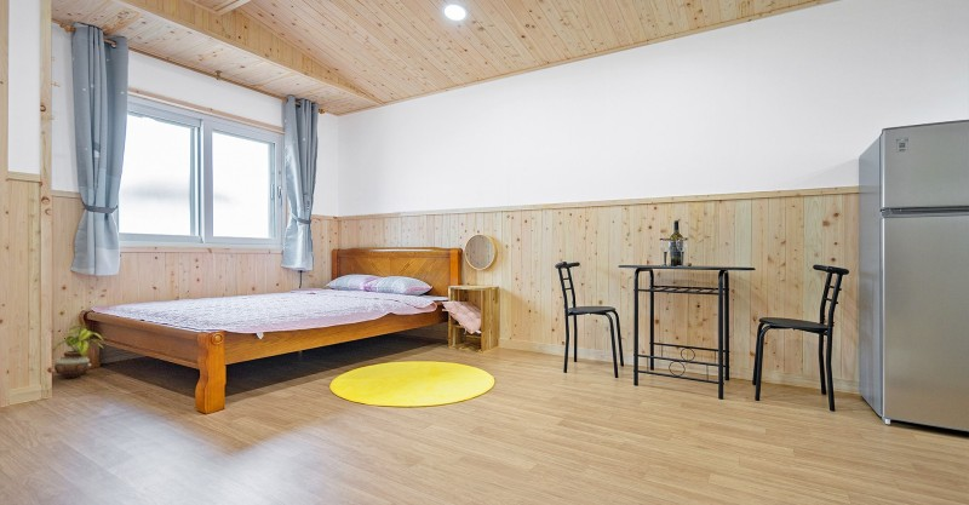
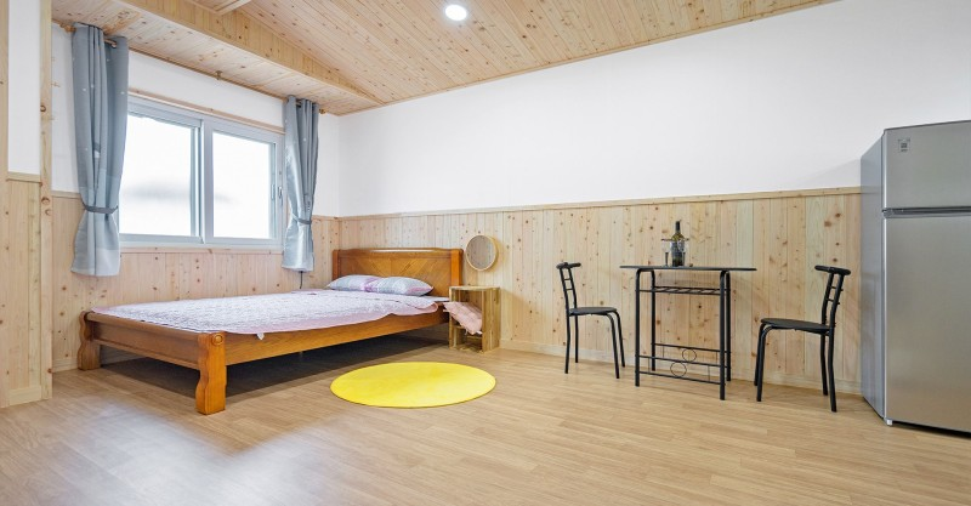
- potted plant (78, 350)
